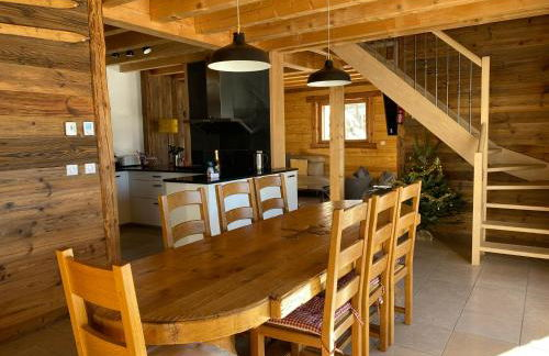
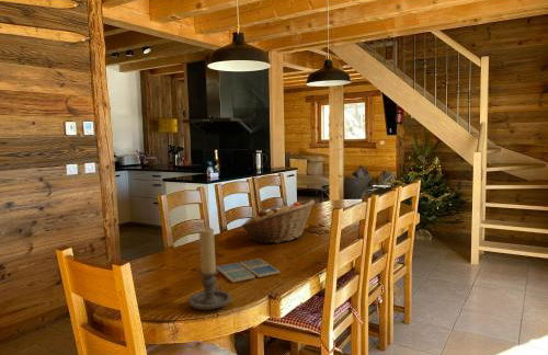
+ drink coaster (247, 268)
+ candle holder (209, 265)
+ fruit basket (278, 219)
